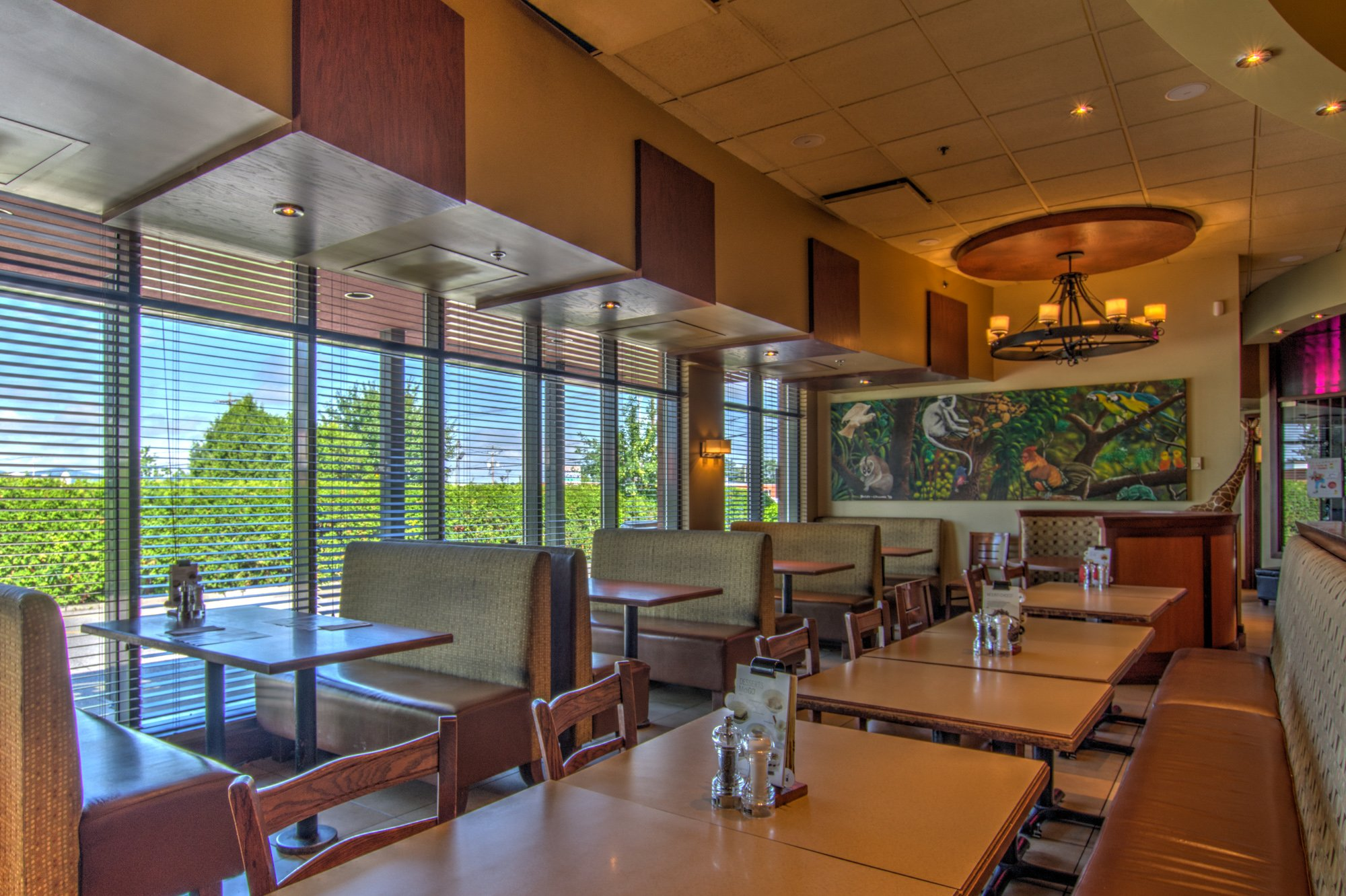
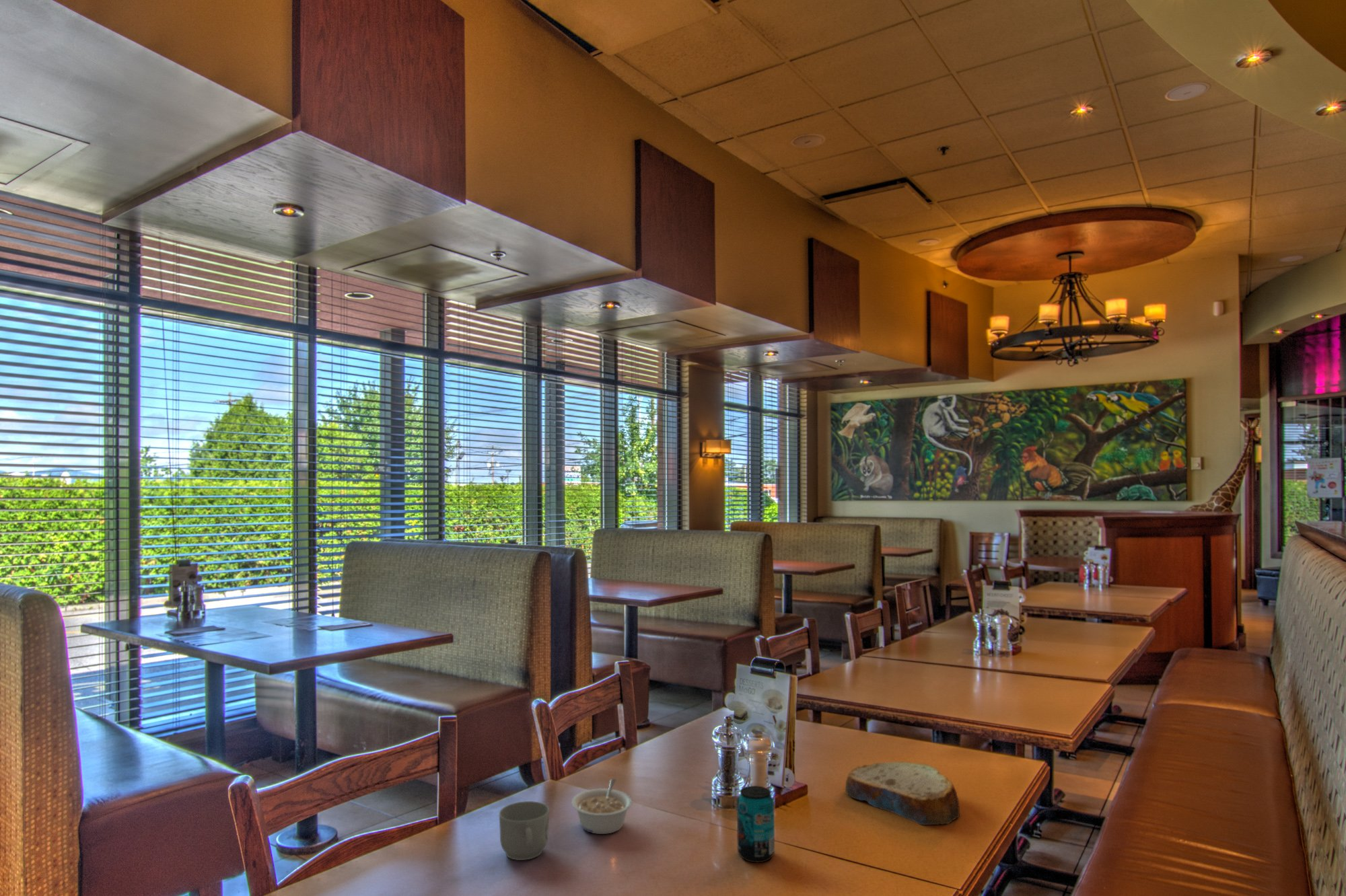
+ legume (601, 809)
+ bread (908, 788)
+ mug (525, 834)
+ beverage can (755, 823)
